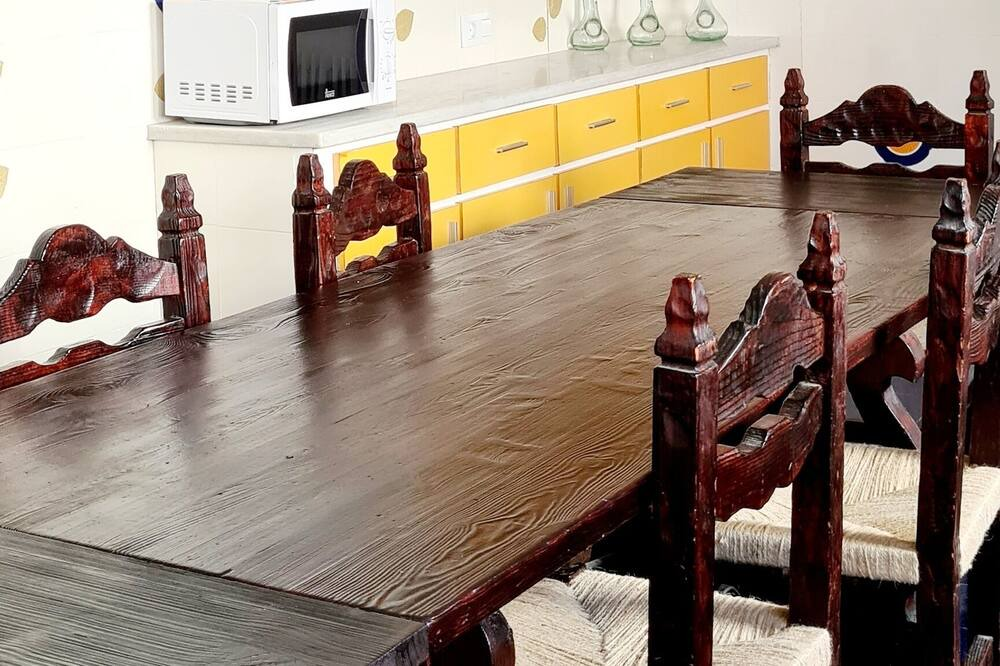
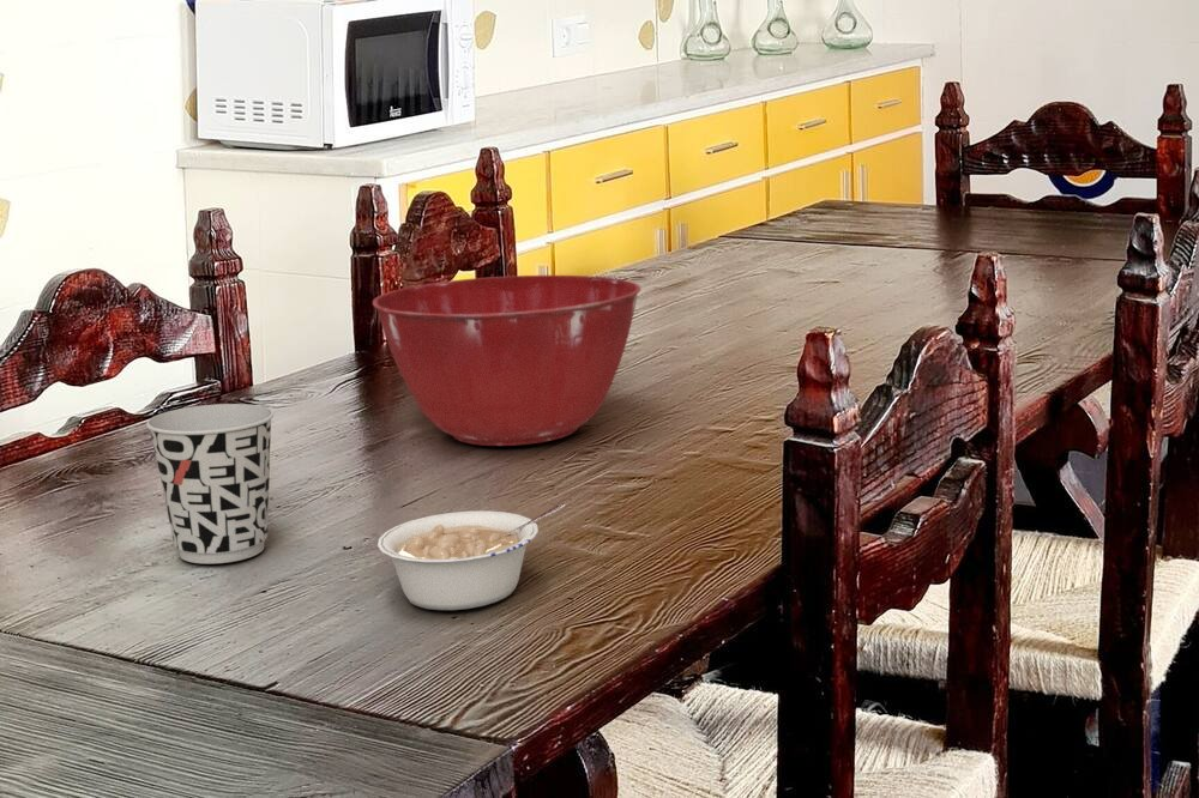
+ legume (463, 555)
+ cup (216, 484)
+ mixing bowl (510, 361)
